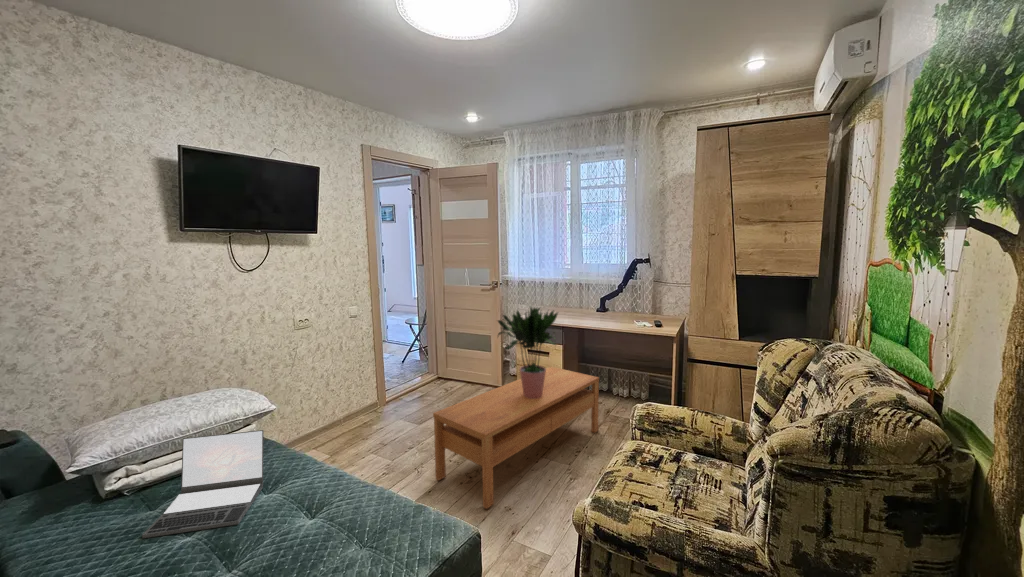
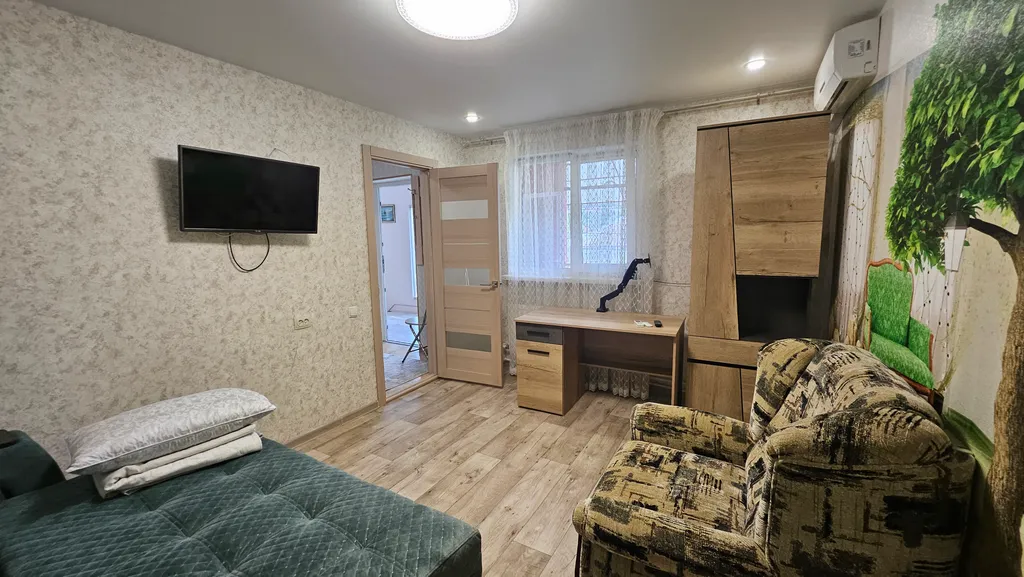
- potted plant (525, 349)
- coffee table (526, 422)
- laptop (209, 478)
